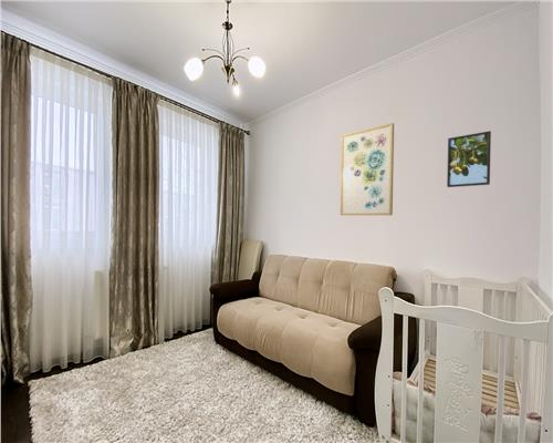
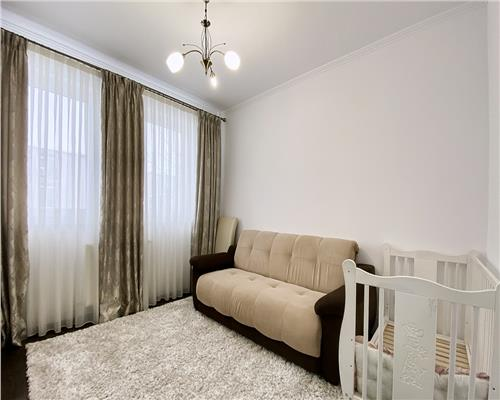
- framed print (468, 159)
- wall art (365, 172)
